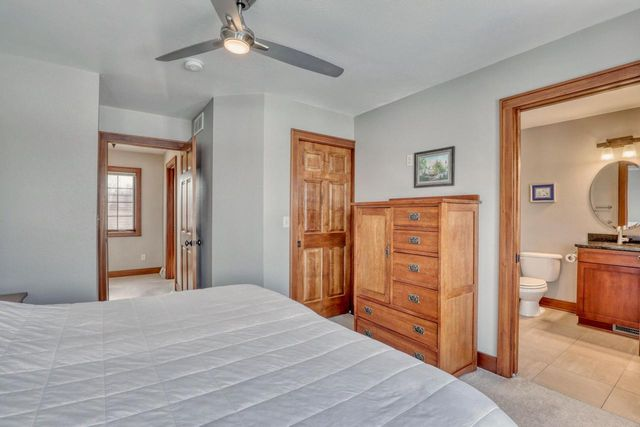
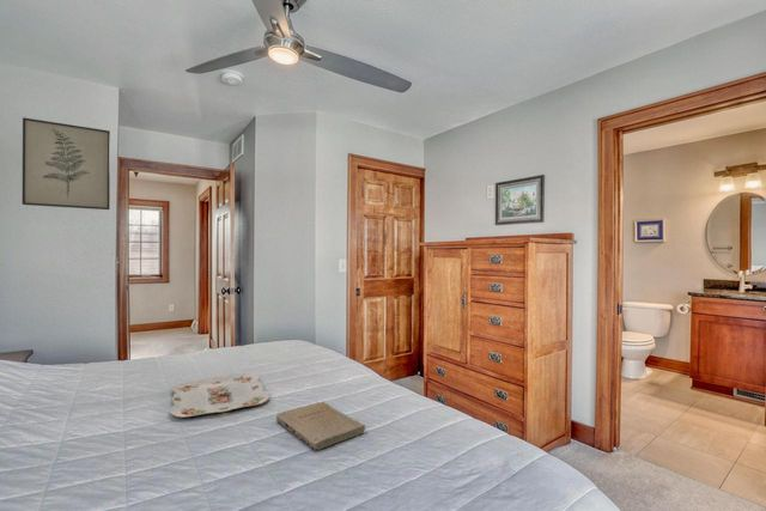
+ wall art (68, 165)
+ book (320, 422)
+ serving tray (219, 393)
